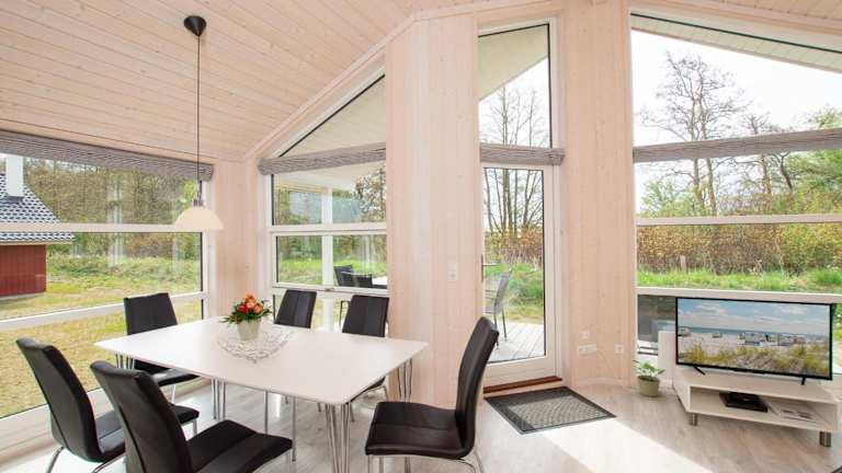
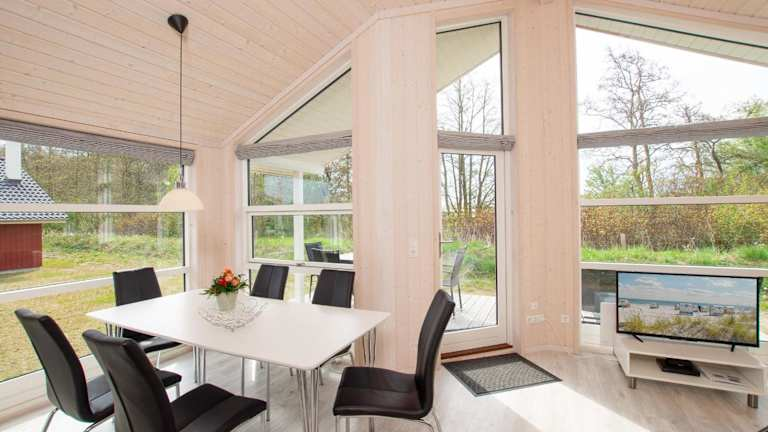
- potted plant (646, 374)
